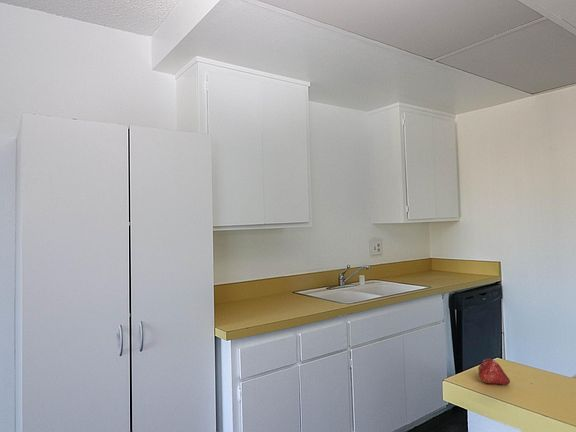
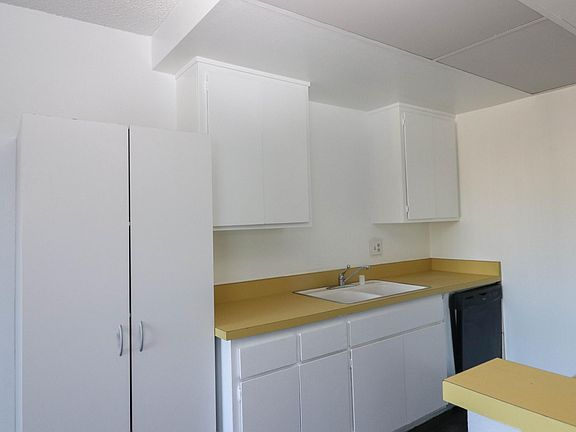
- fruit (490, 371)
